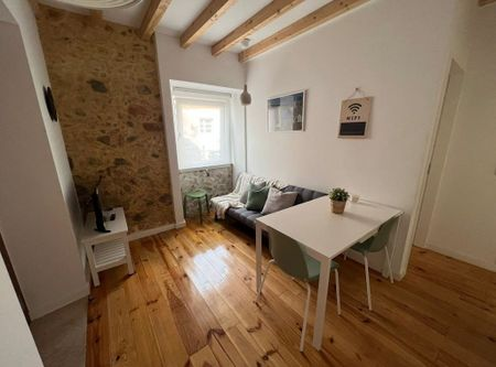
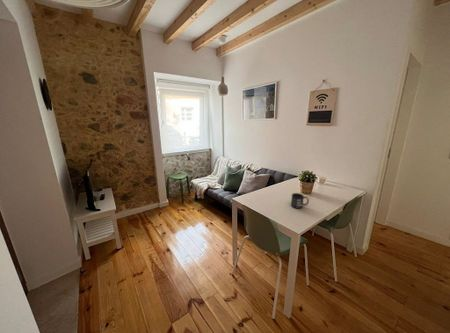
+ mug (299, 200)
